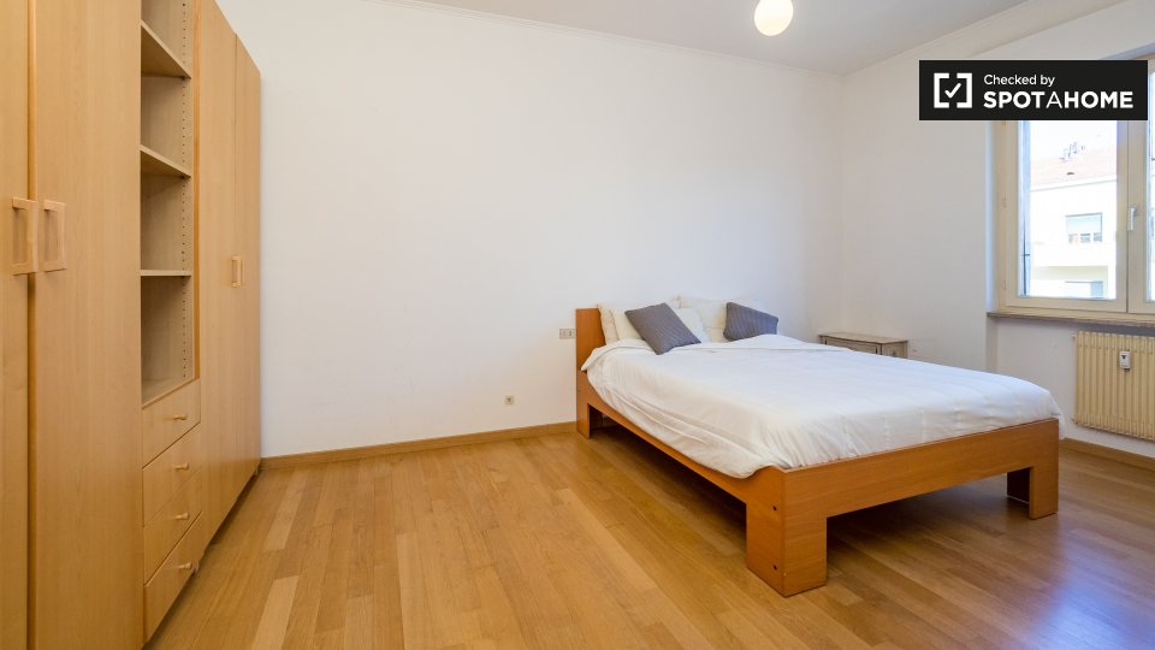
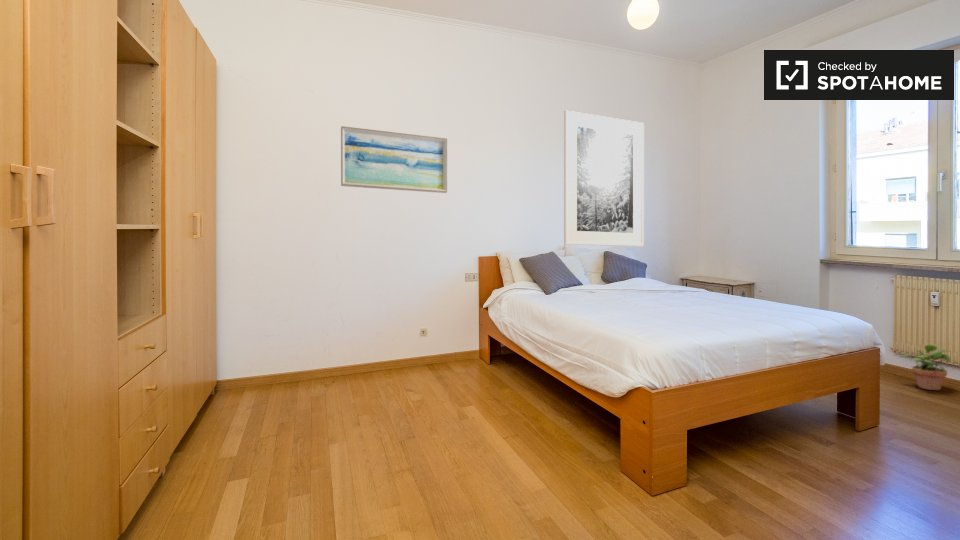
+ potted plant (926, 364)
+ wall art (396, 161)
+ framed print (605, 181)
